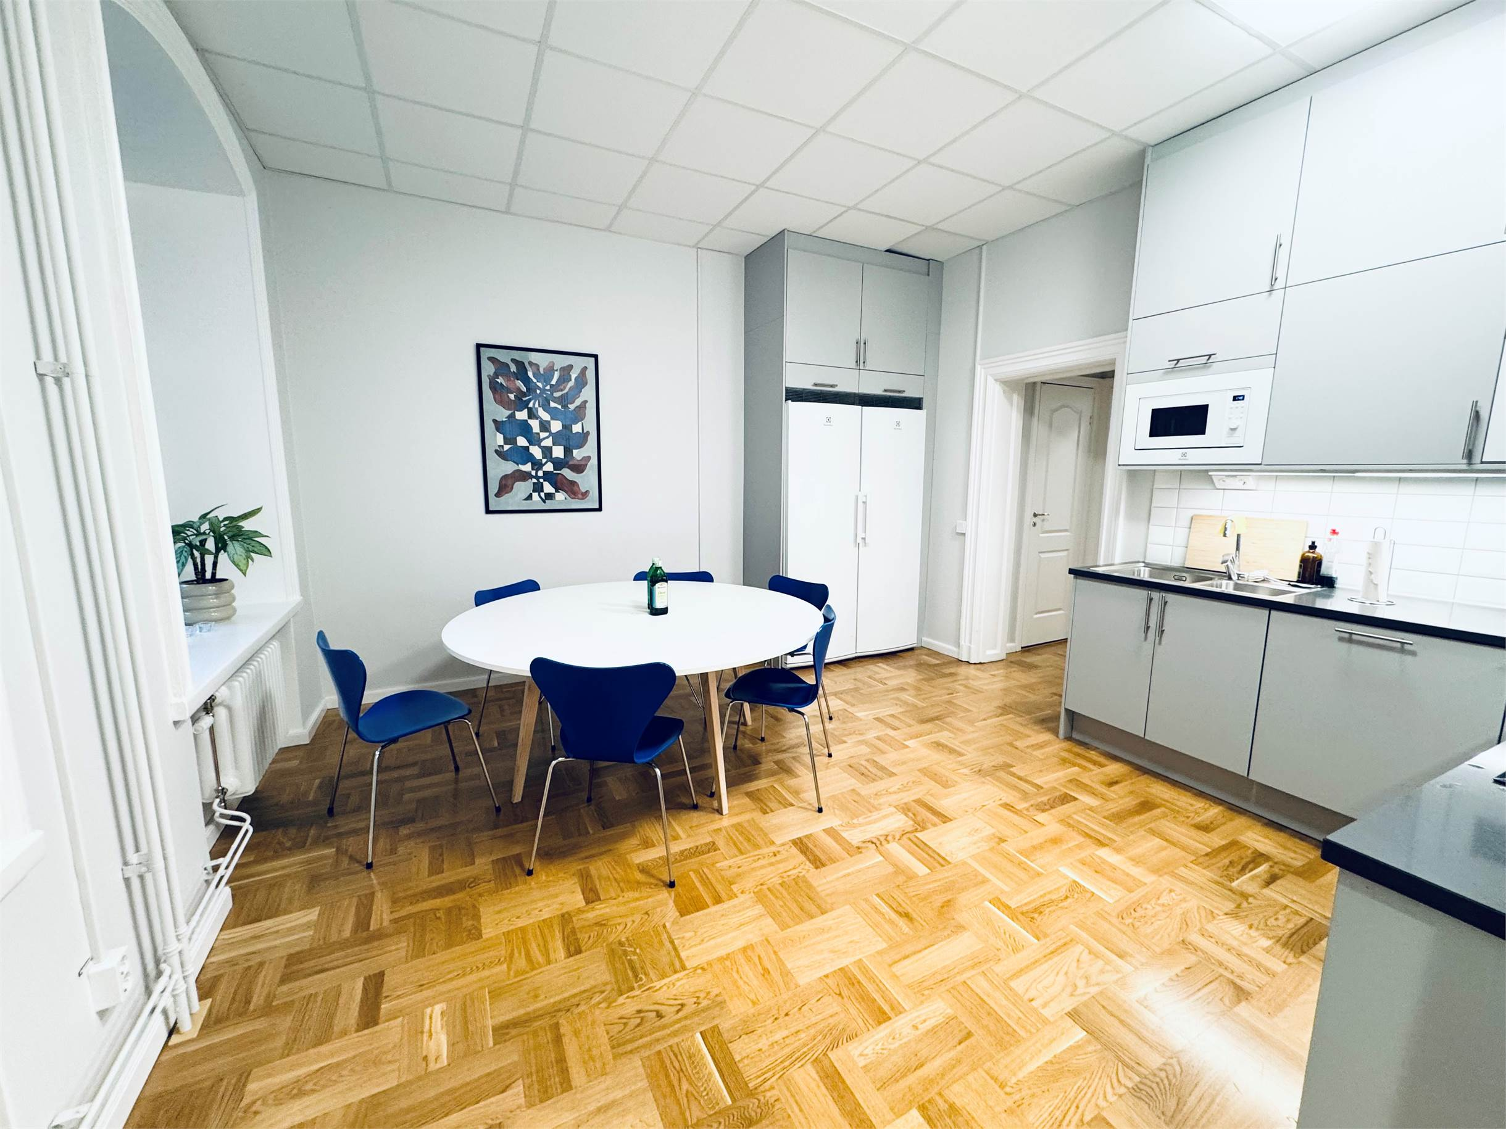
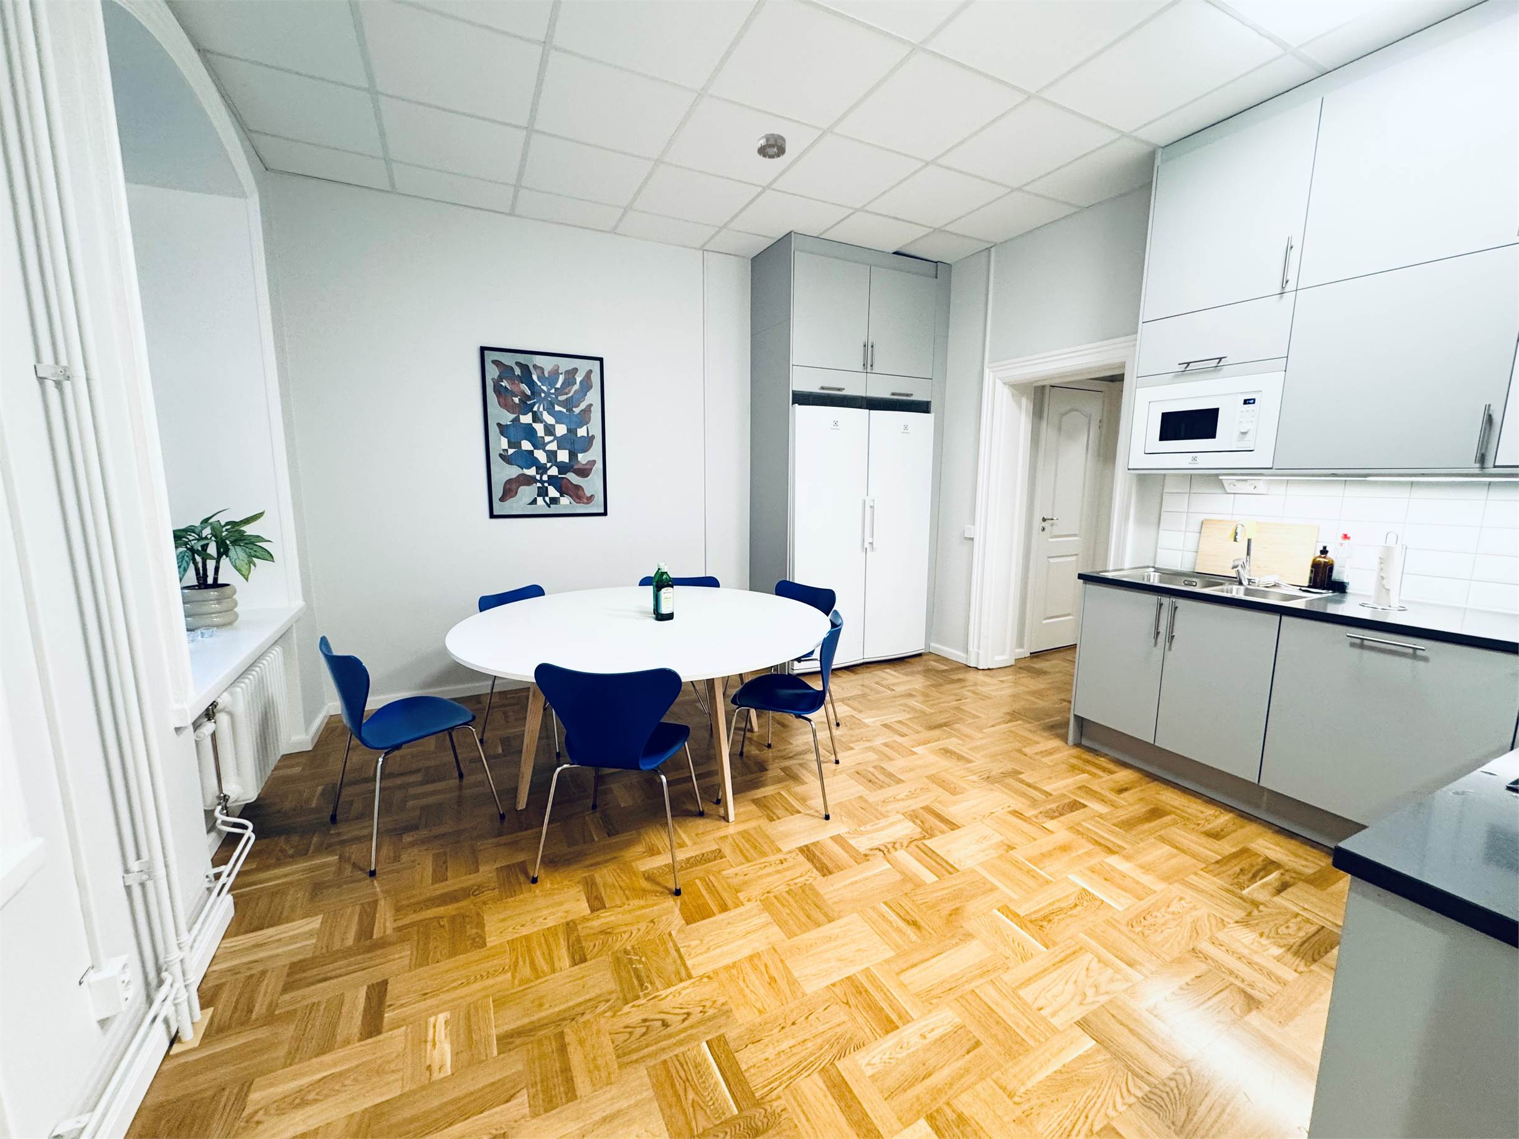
+ smoke detector (771, 145)
